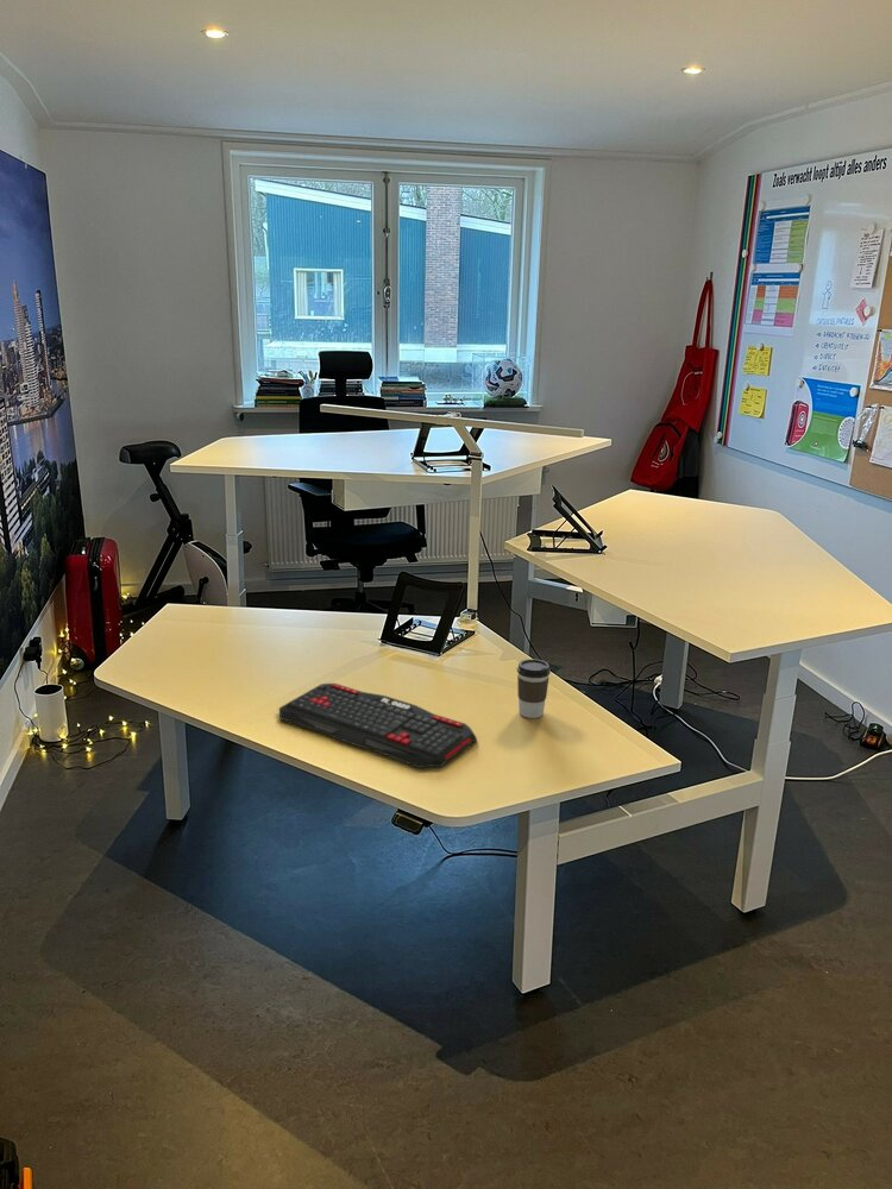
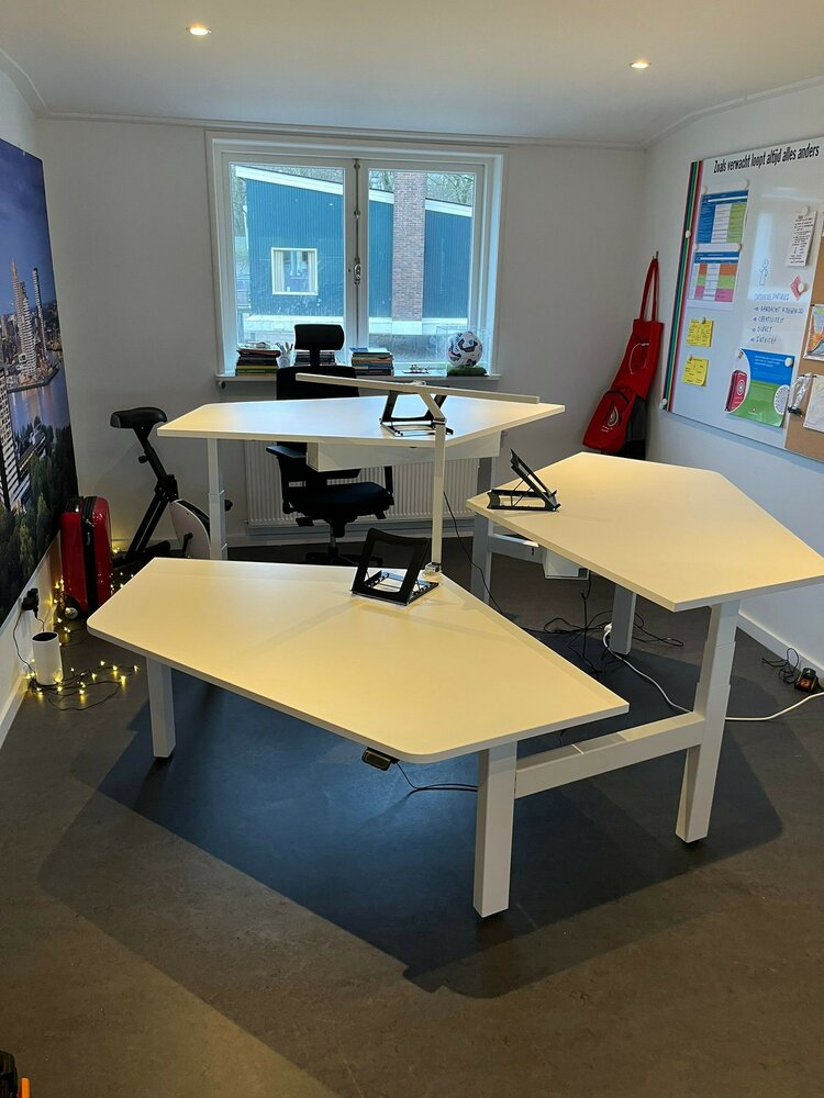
- coffee cup (532, 688)
- keyboard (373, 721)
